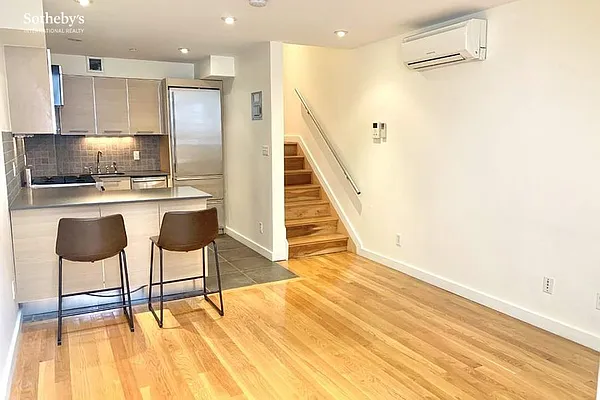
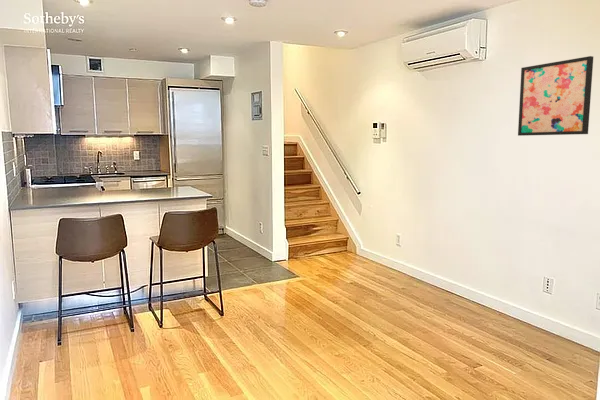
+ wall art (552, 99)
